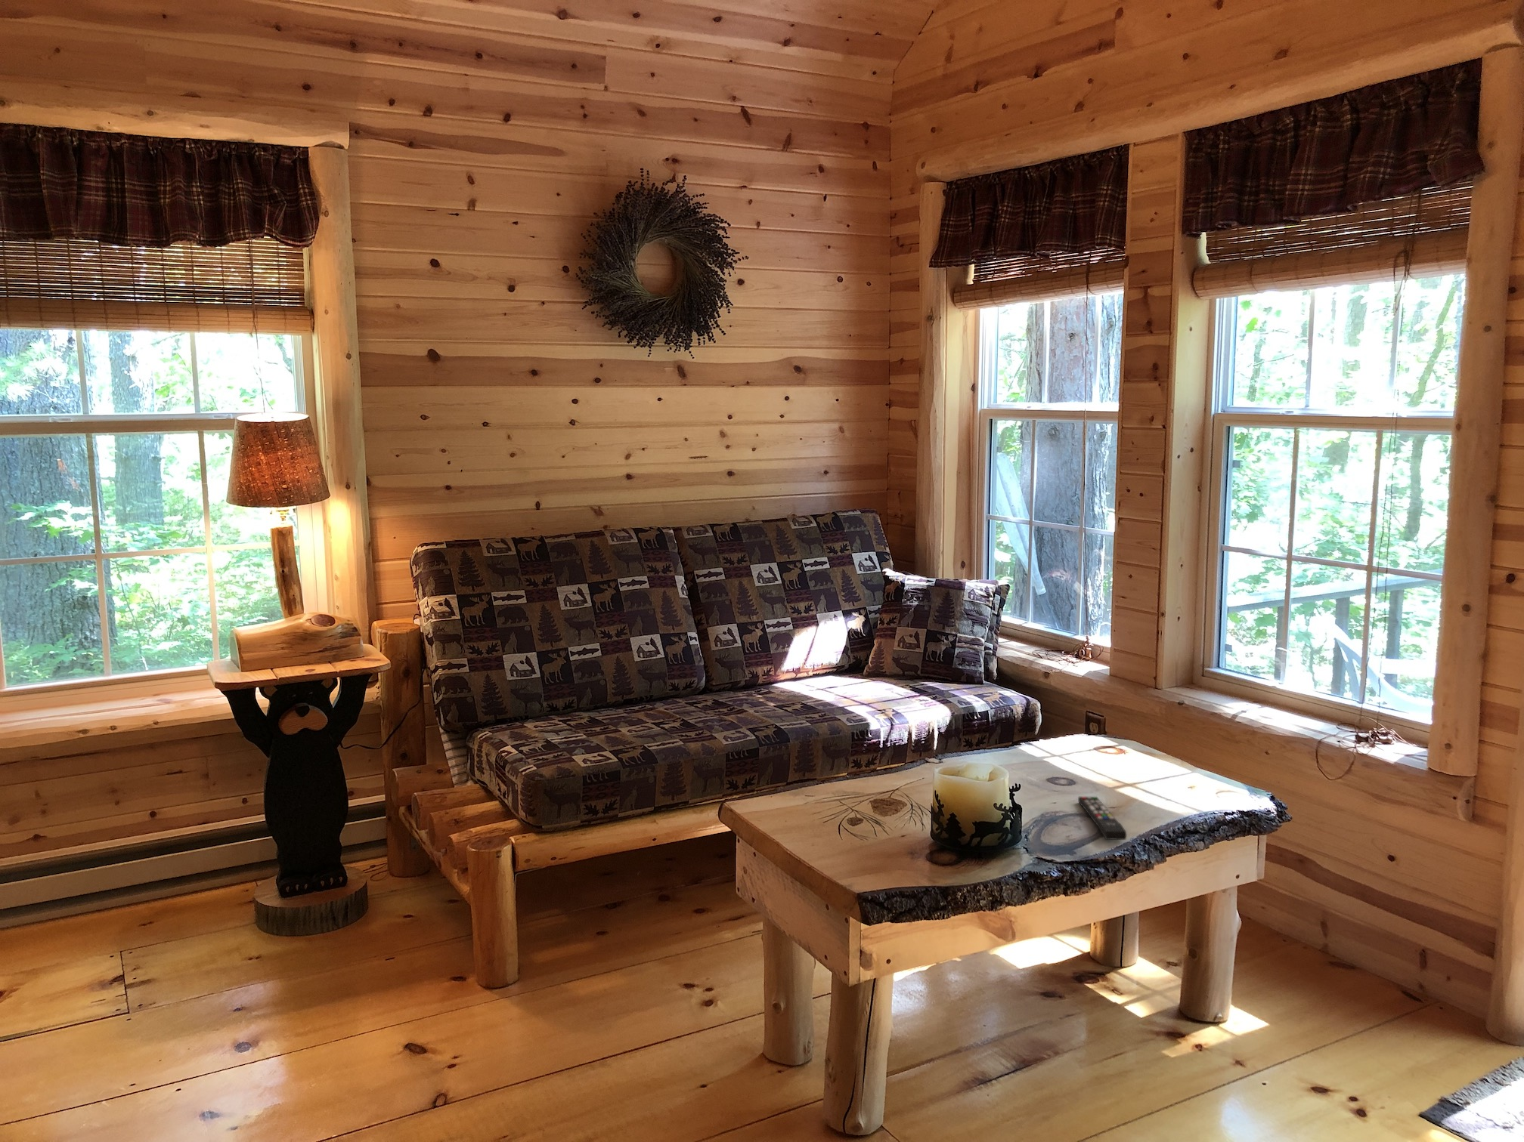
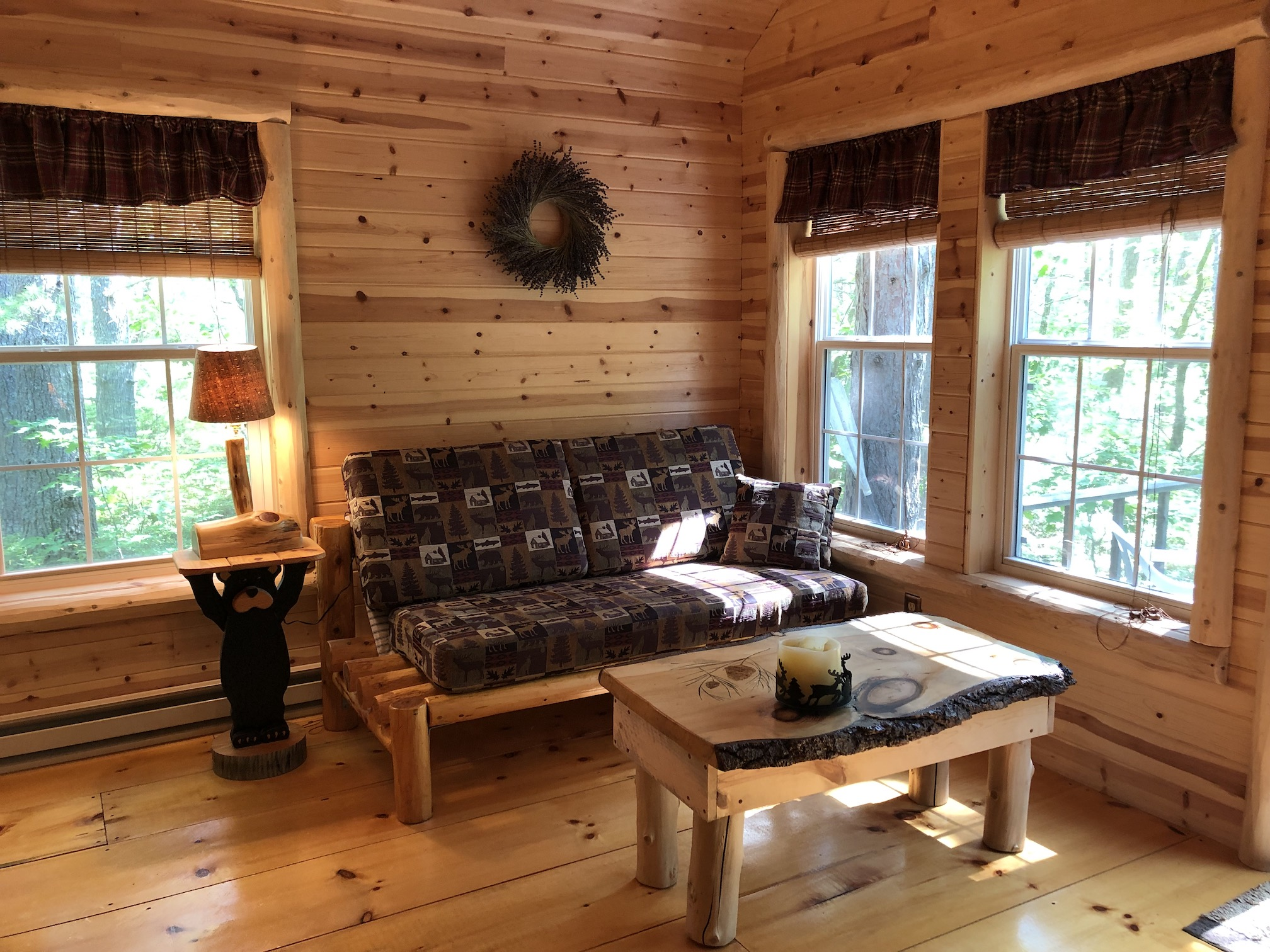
- remote control (1100, 817)
